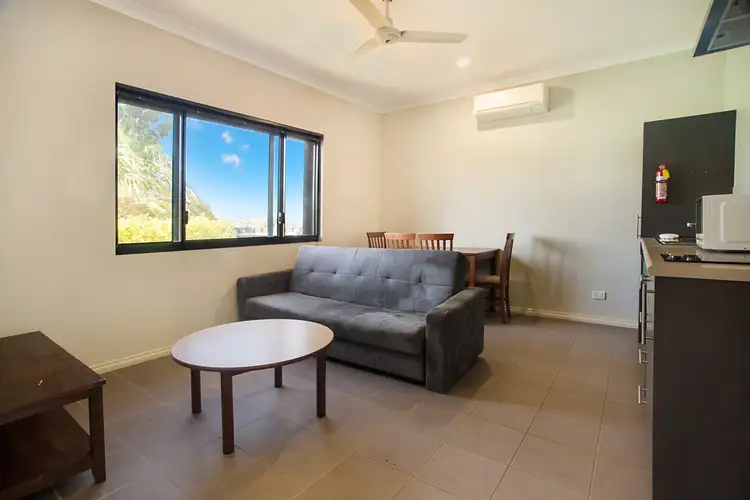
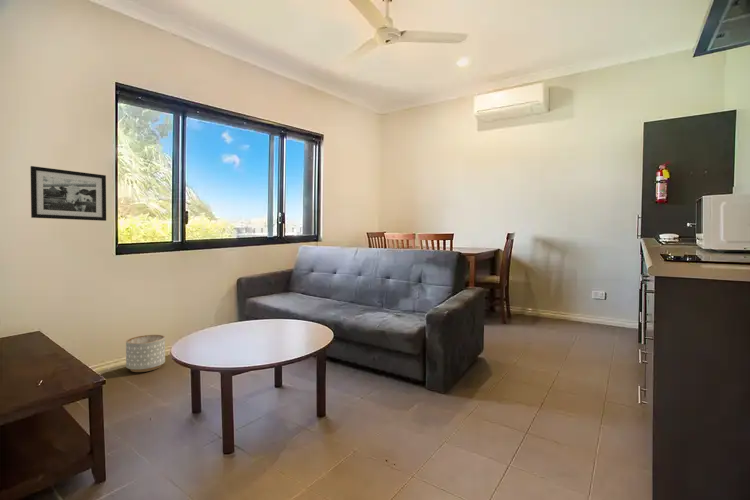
+ picture frame (70, 195)
+ planter (146, 353)
